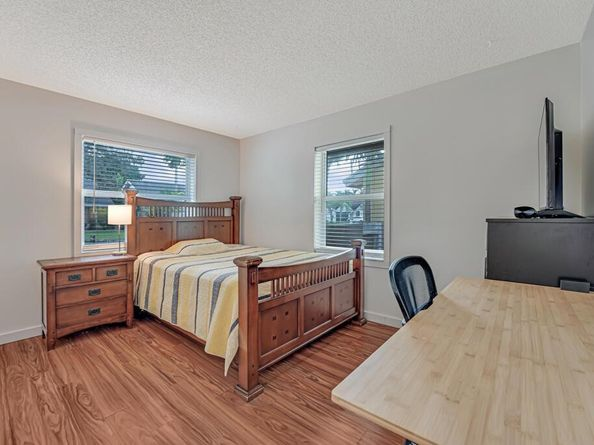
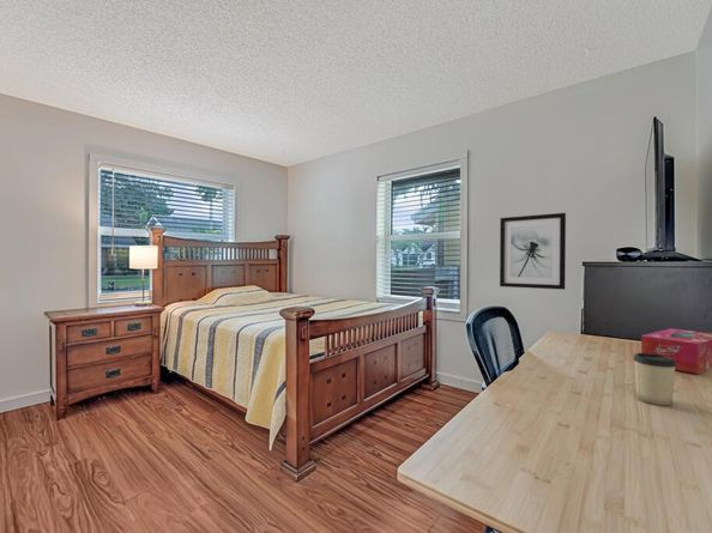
+ wall art (531, 252)
+ cup (653, 377)
+ tissue box (682, 349)
